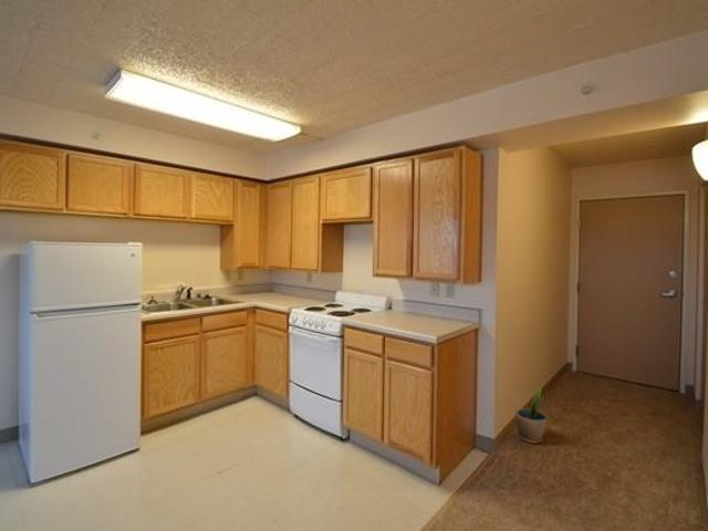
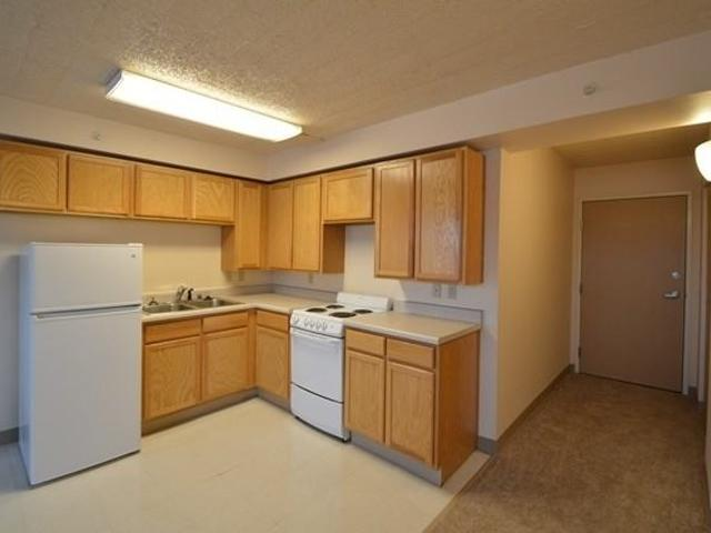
- potted plant (530, 413)
